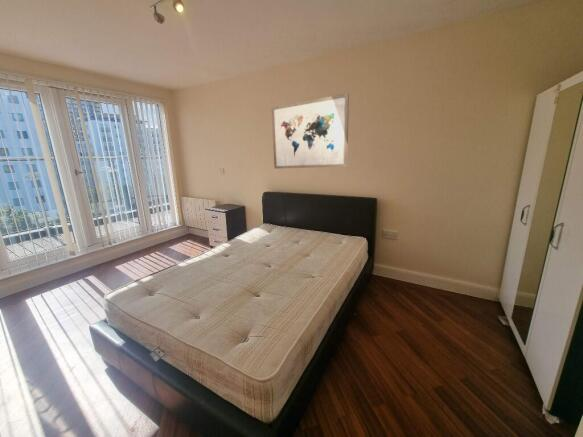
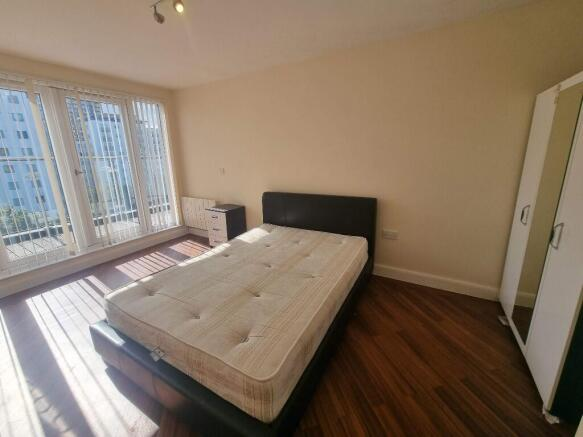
- wall art (307, 135)
